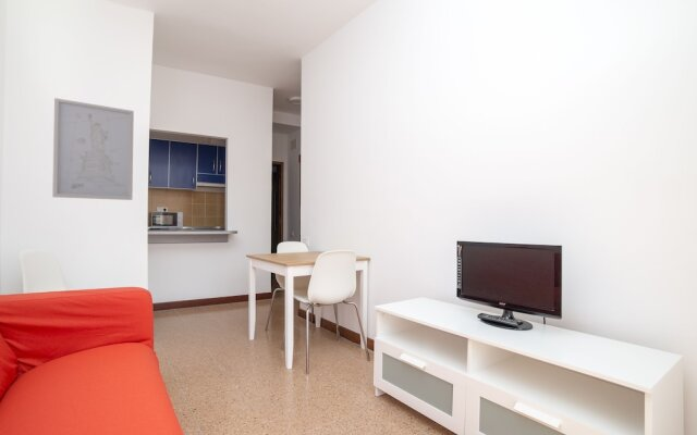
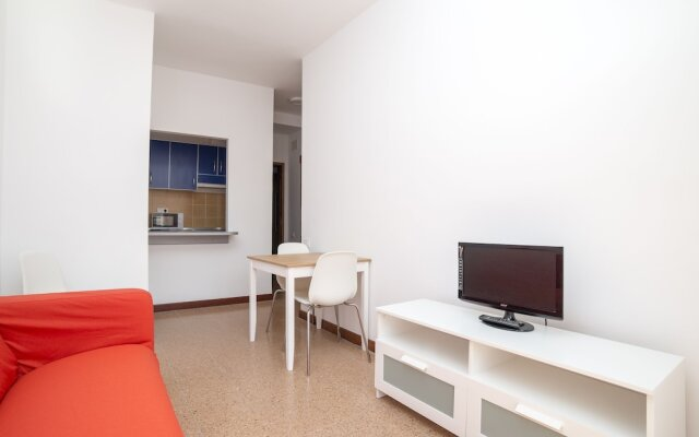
- wall art (95, 151)
